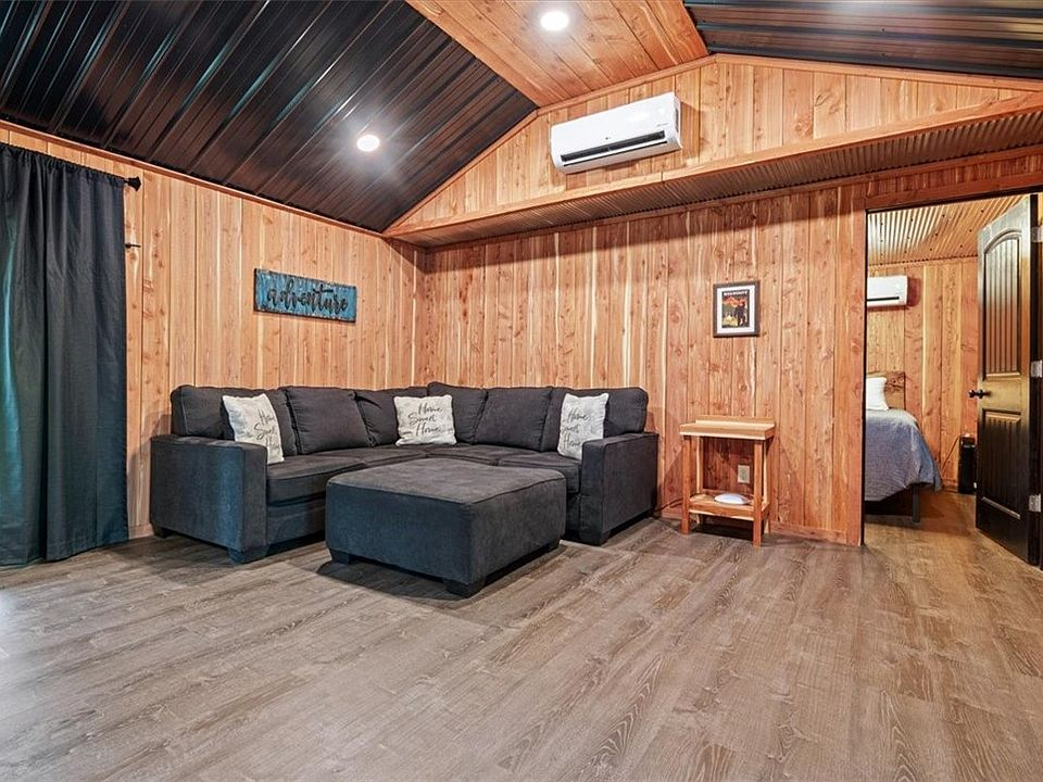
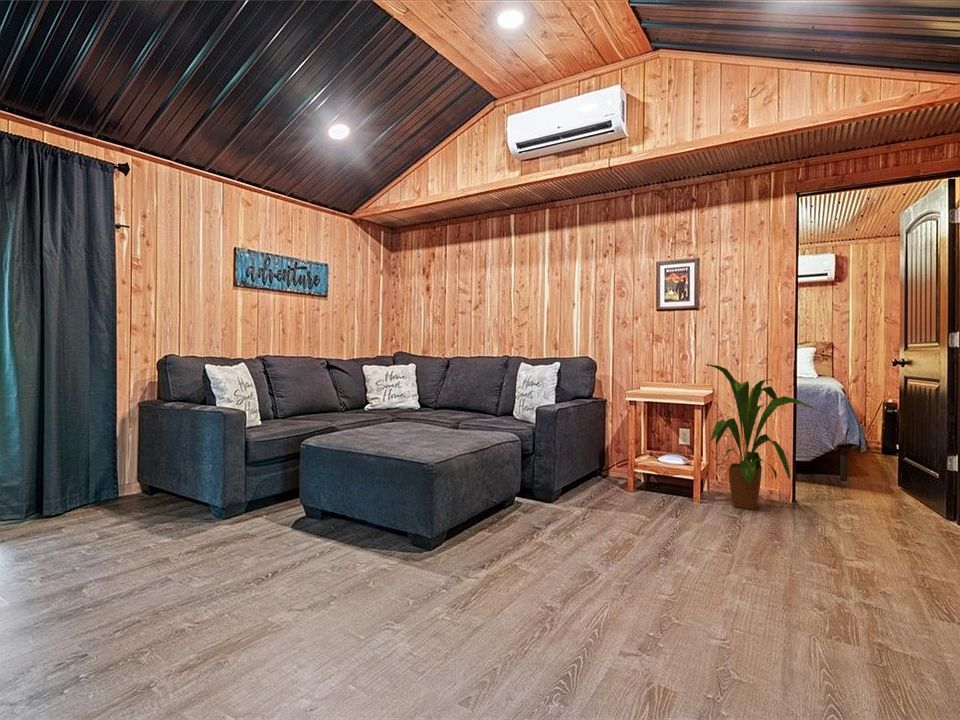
+ house plant (759, 436)
